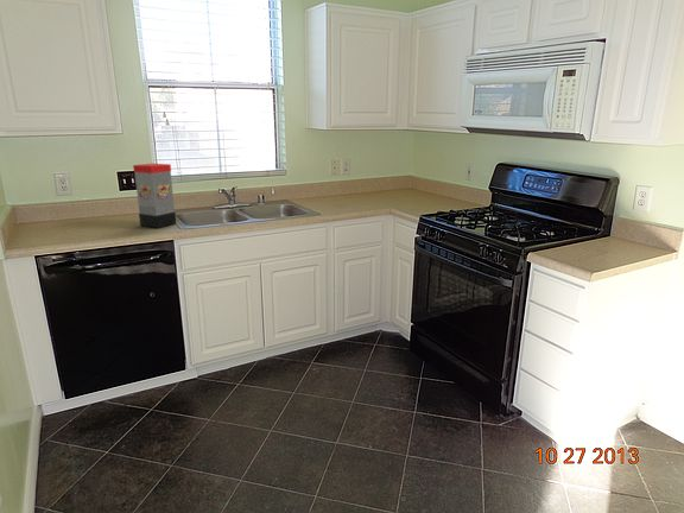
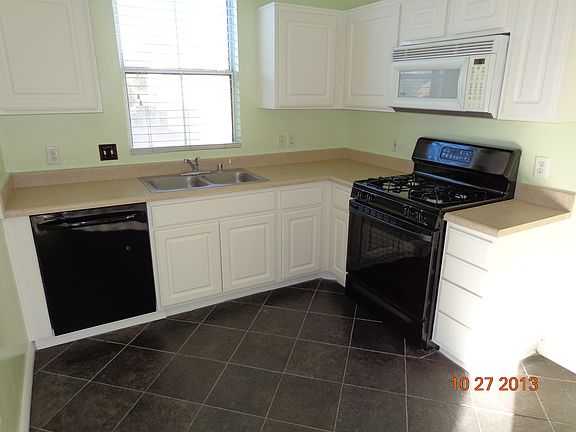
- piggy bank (154, 195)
